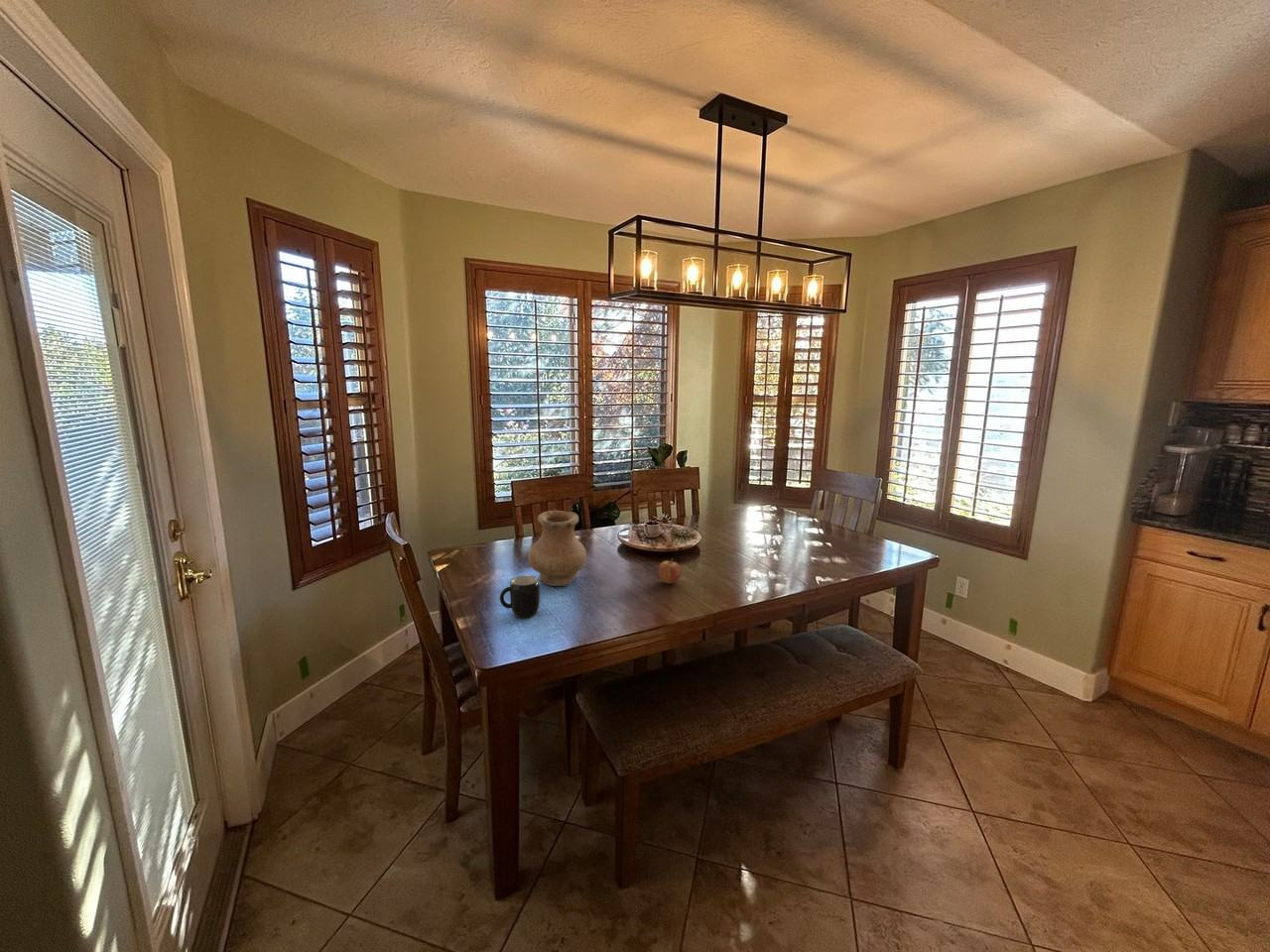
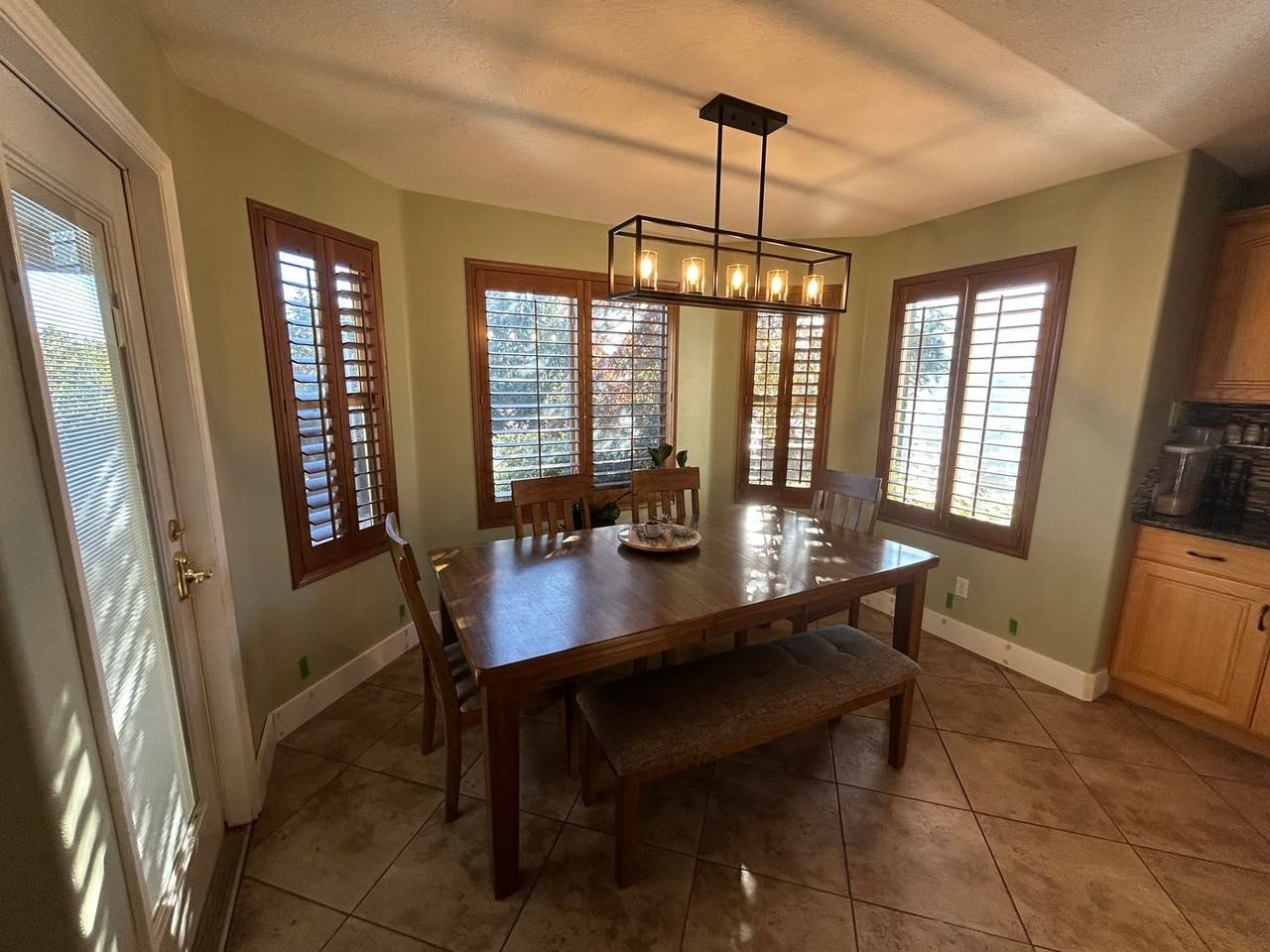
- vase (558, 547)
- mug (520, 597)
- fruit (669, 571)
